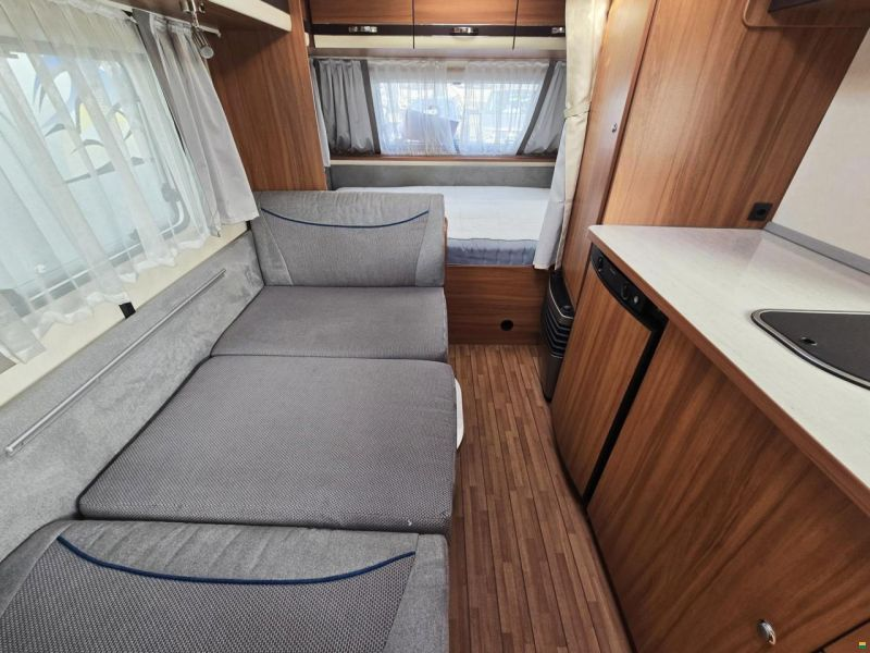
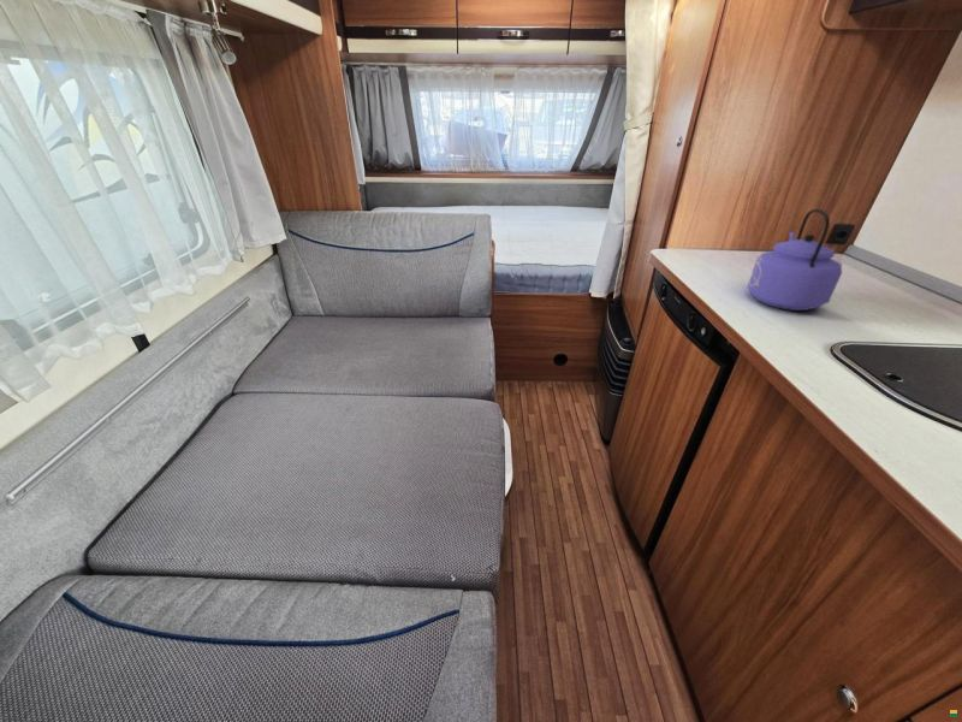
+ kettle (798, 254)
